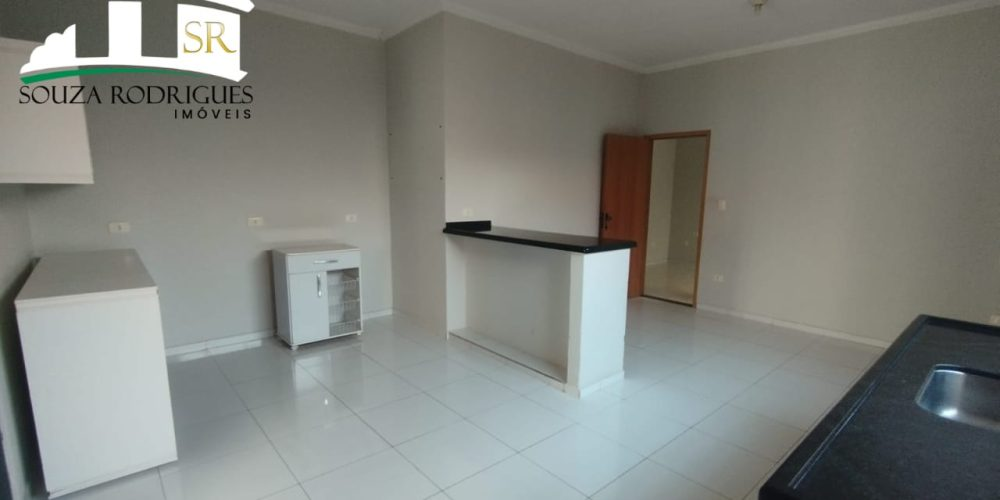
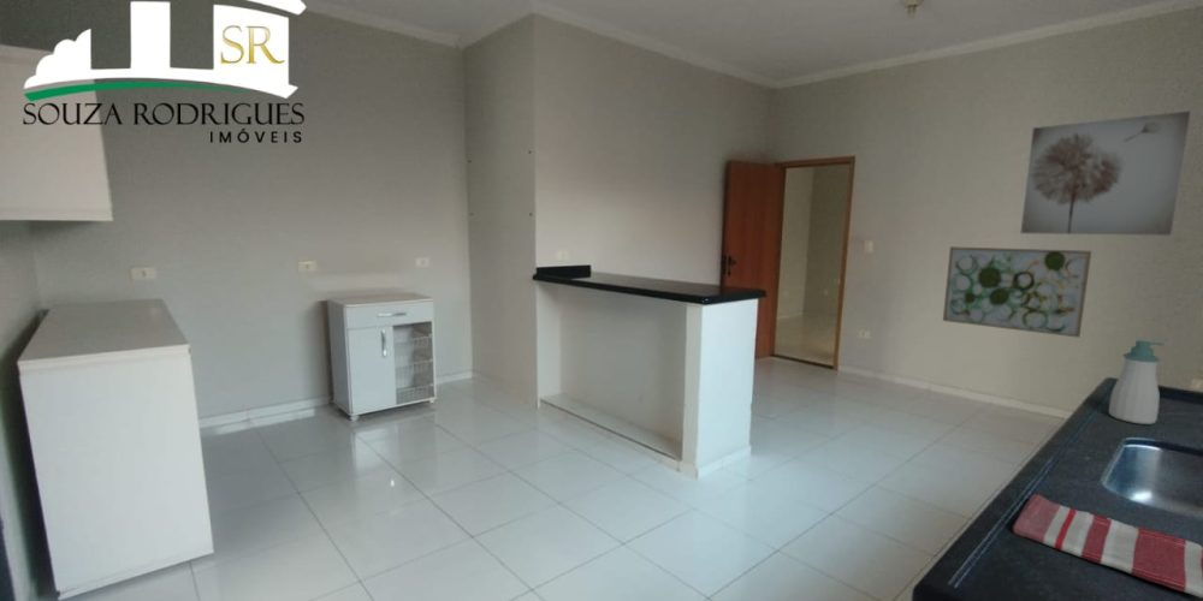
+ wall art (1009, 288)
+ wall art (1097, 178)
+ dish towel (1106, 538)
+ soap bottle (1137, 380)
